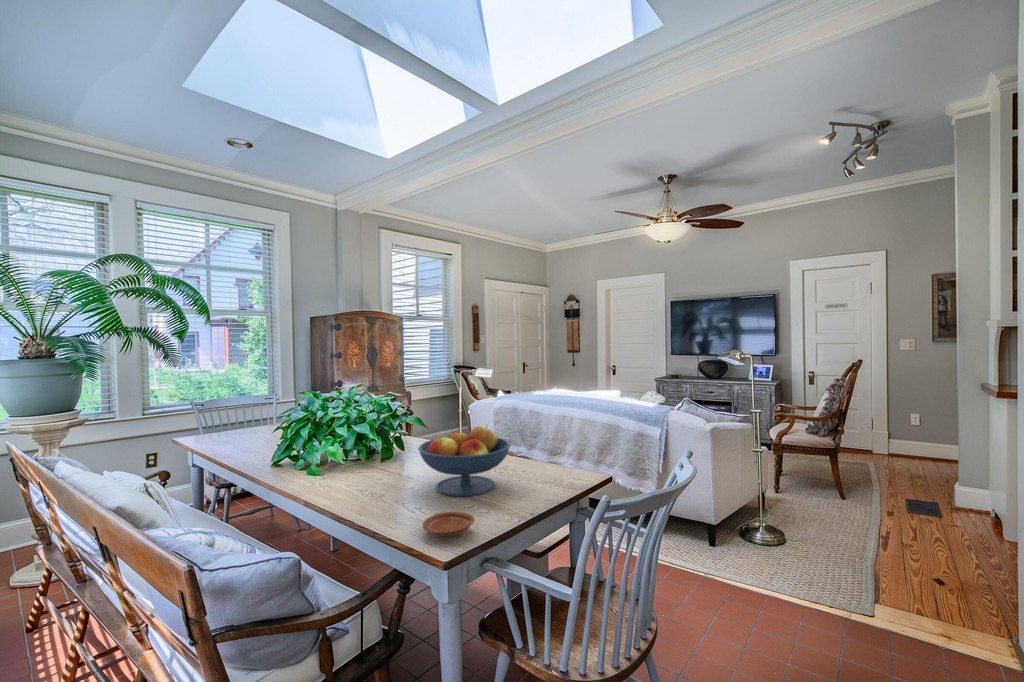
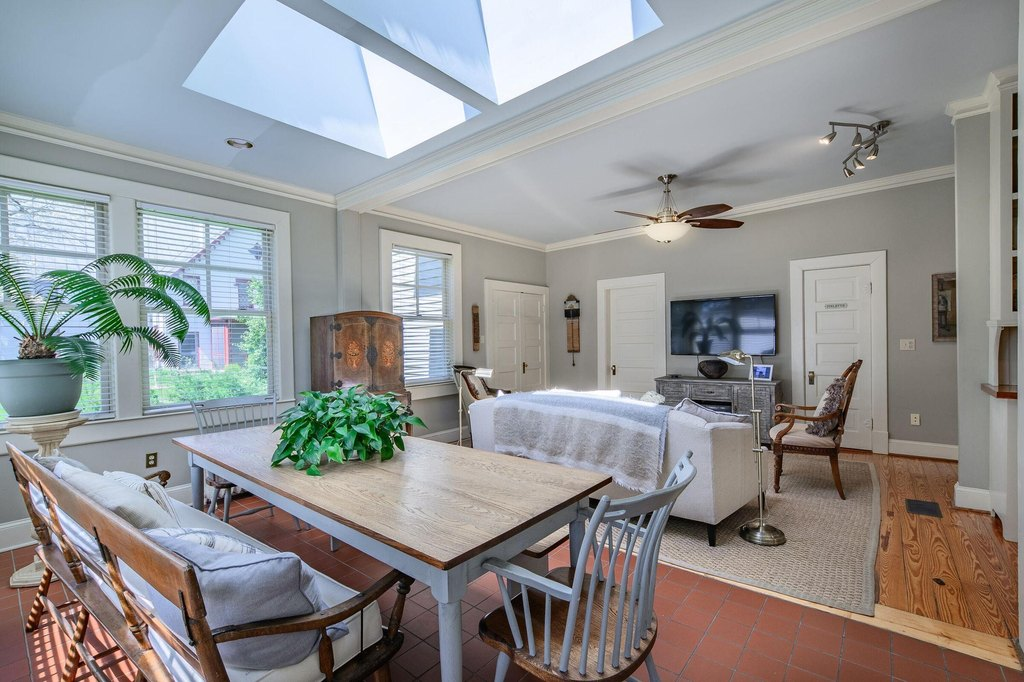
- fruit bowl (464, 458)
- plate (448, 526)
